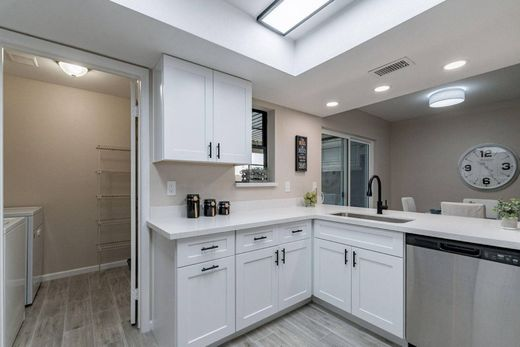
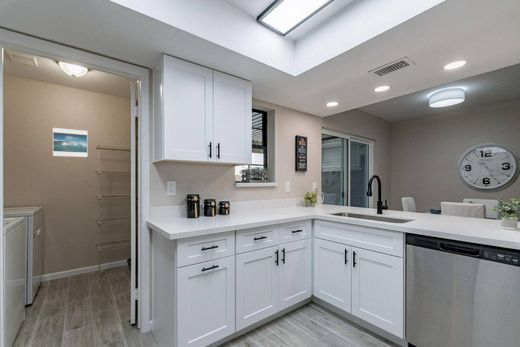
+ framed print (70, 143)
